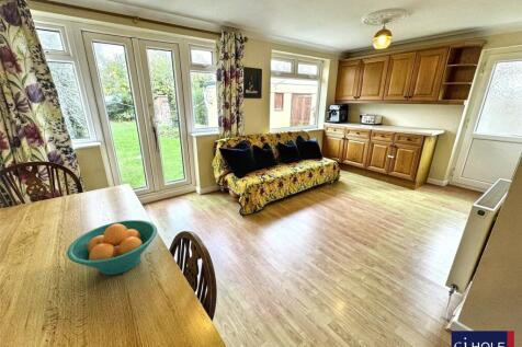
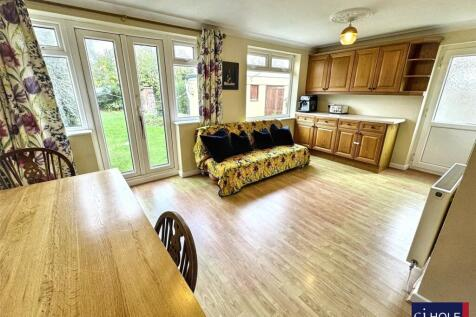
- fruit bowl (116, 244)
